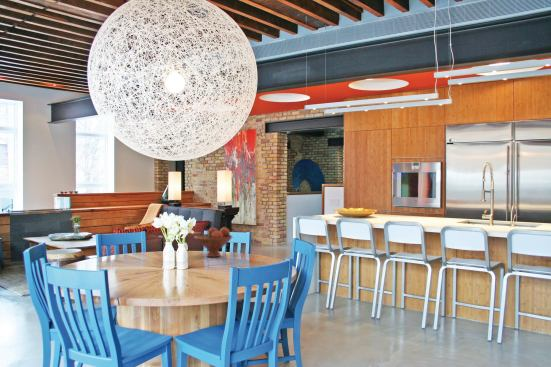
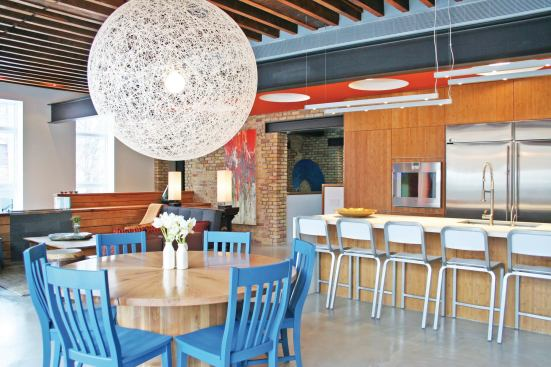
- fruit bowl (213, 242)
